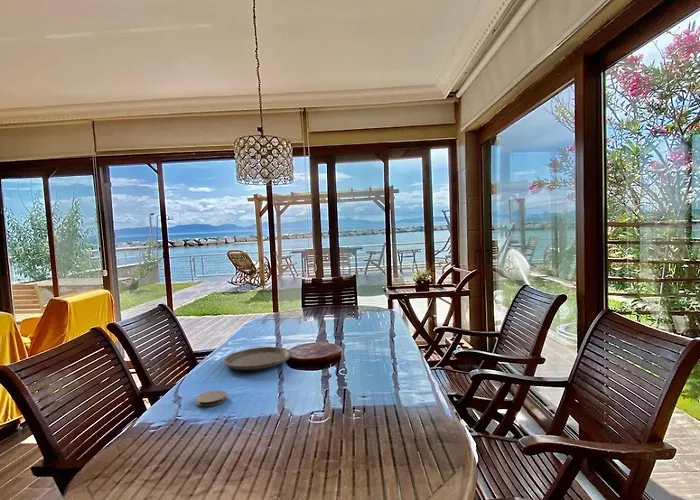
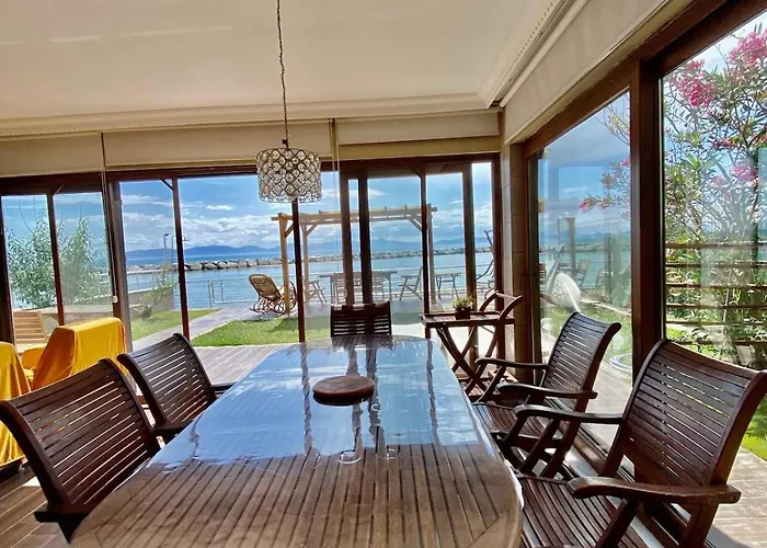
- plate (258, 358)
- coaster (211, 398)
